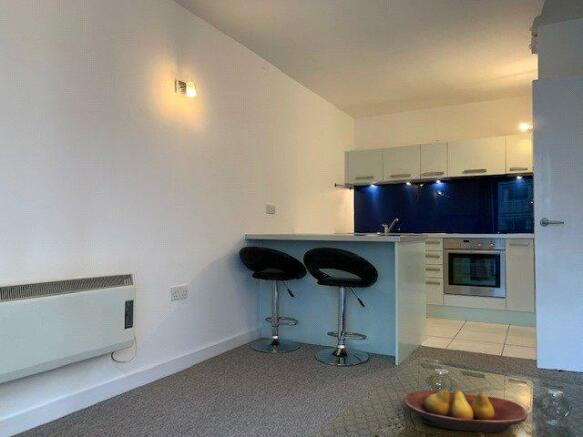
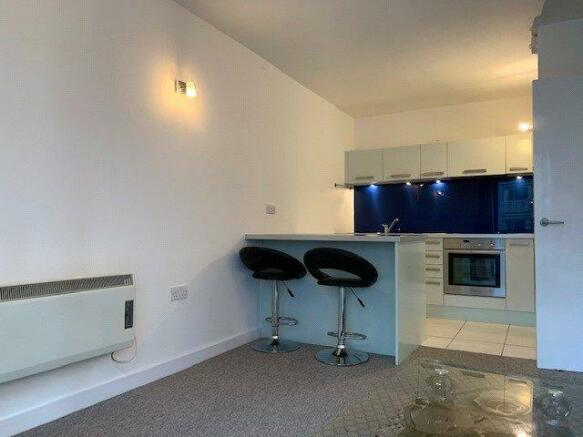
- fruit bowl (463, 406)
